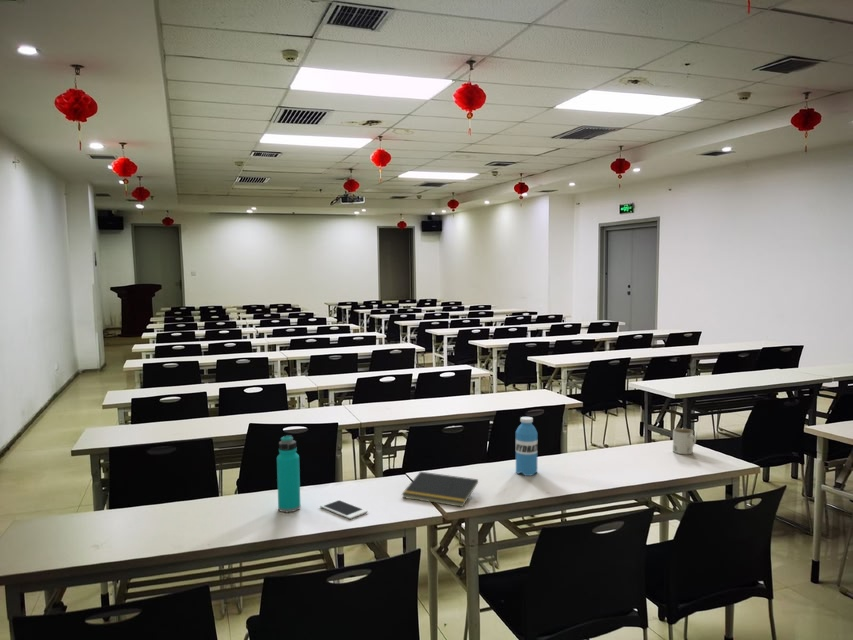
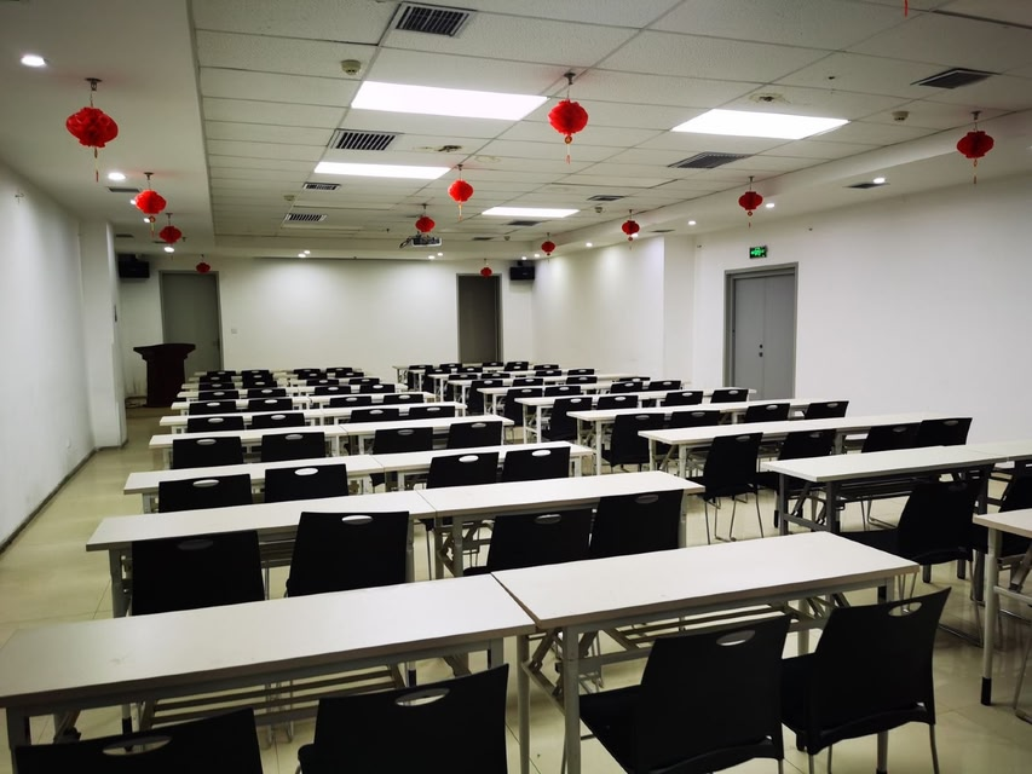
- notepad (440, 488)
- water bottle (526, 445)
- water bottle (288, 472)
- mug (685, 442)
- cell phone (343, 508)
